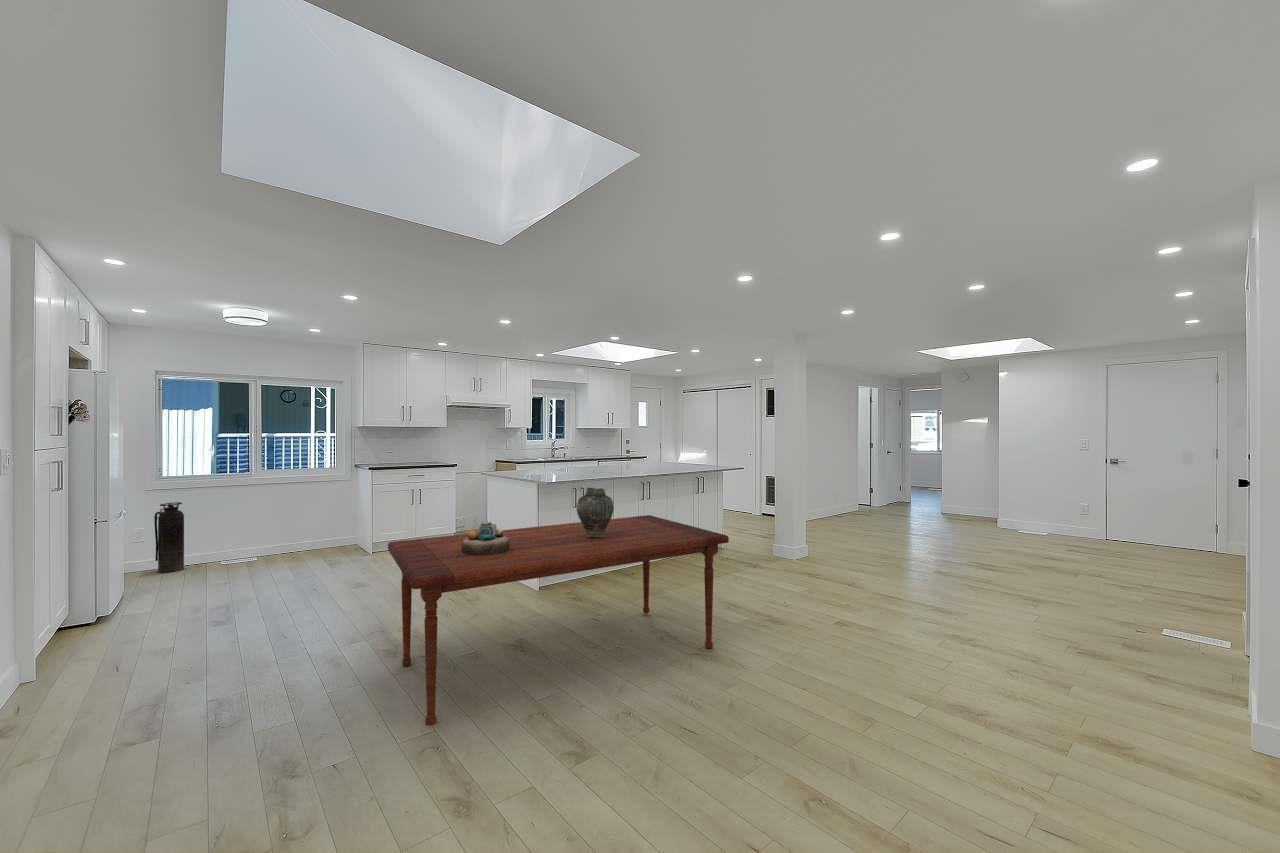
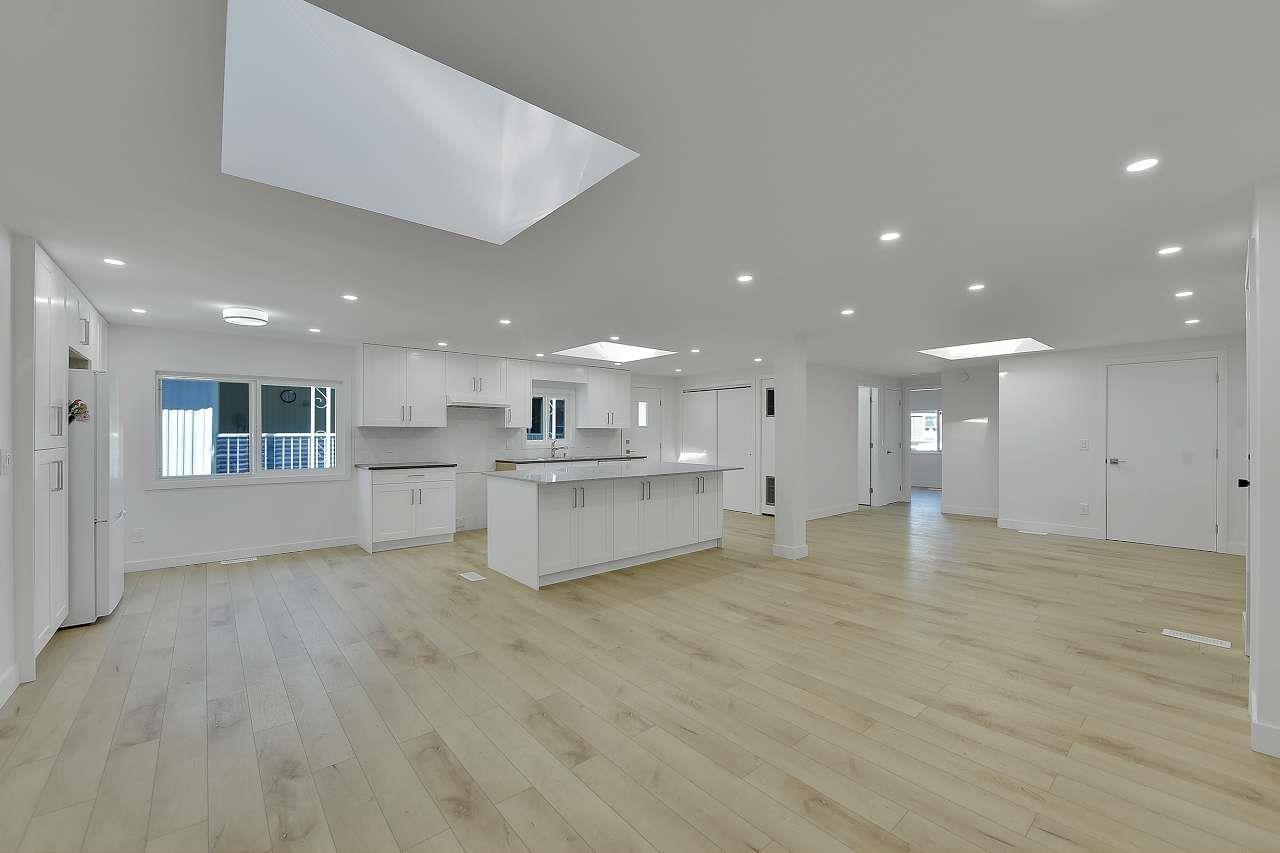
- vase (595, 511)
- fire extinguisher (169, 536)
- decorative bowl (485, 535)
- dining table (559, 574)
